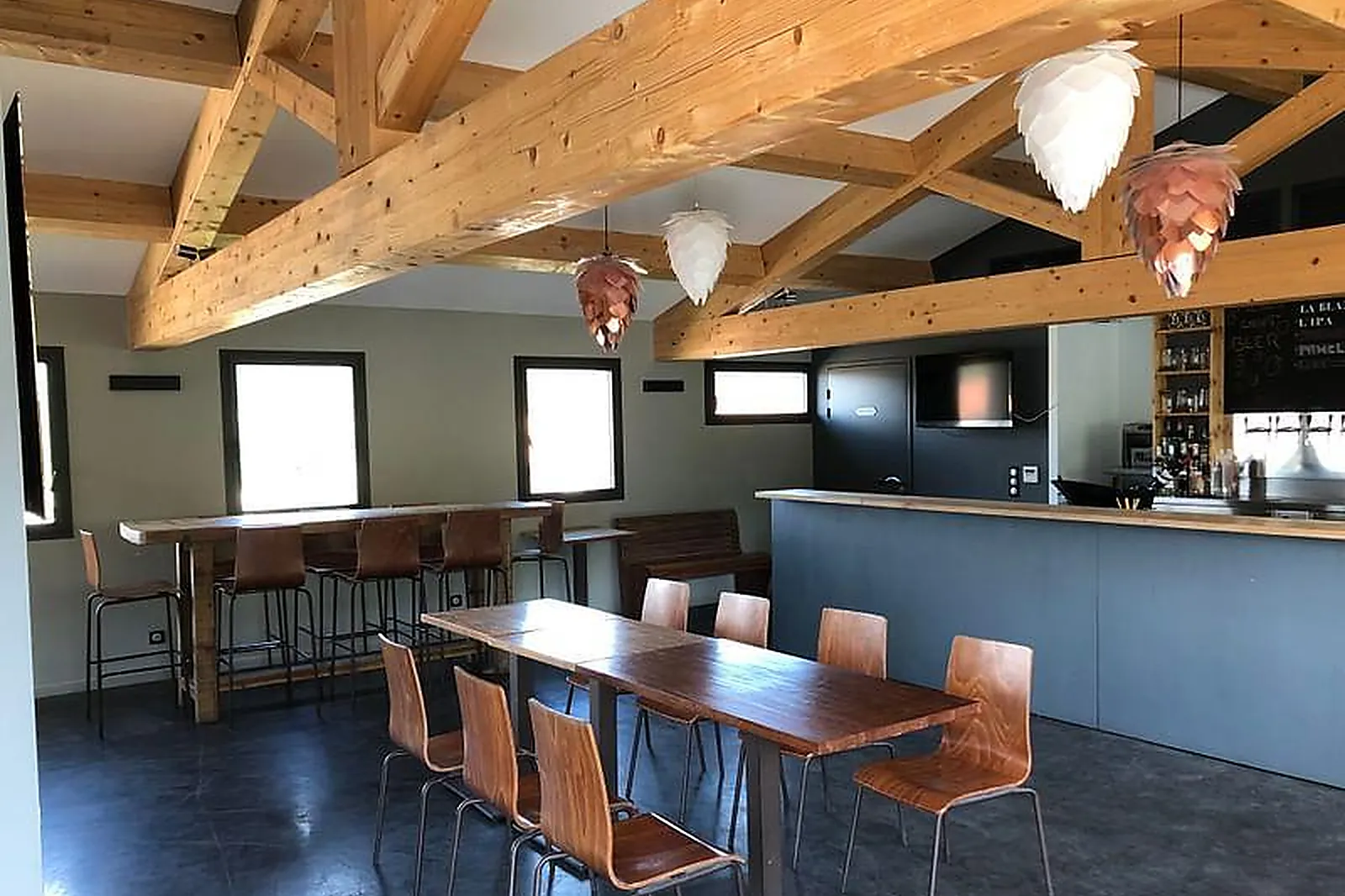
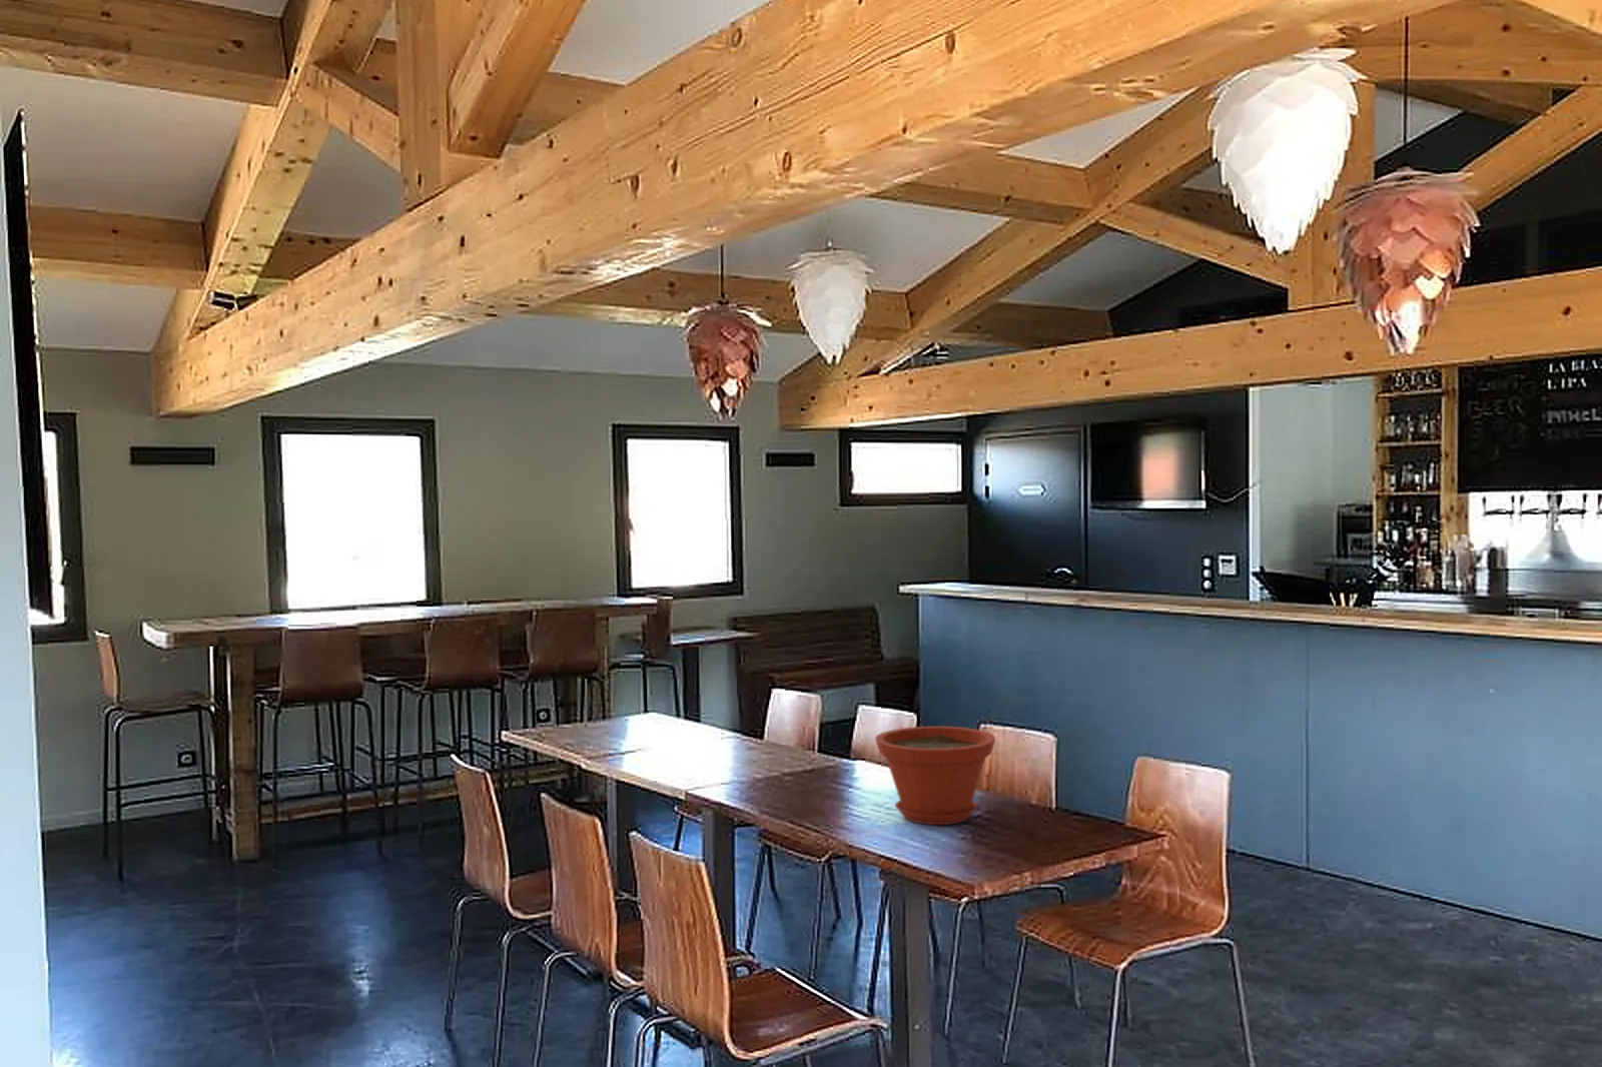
+ plant pot (935, 776)
